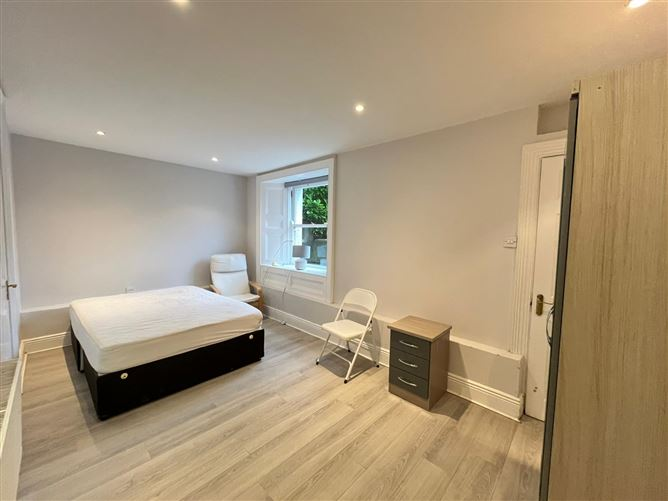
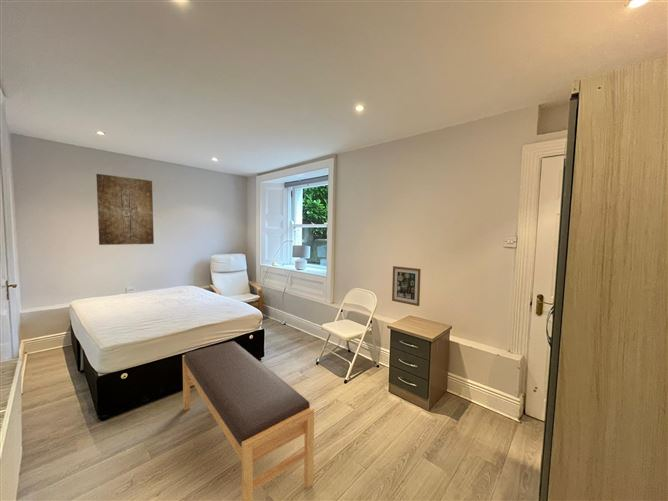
+ wall art (405, 285)
+ wall art (126, 211)
+ bench (237, 406)
